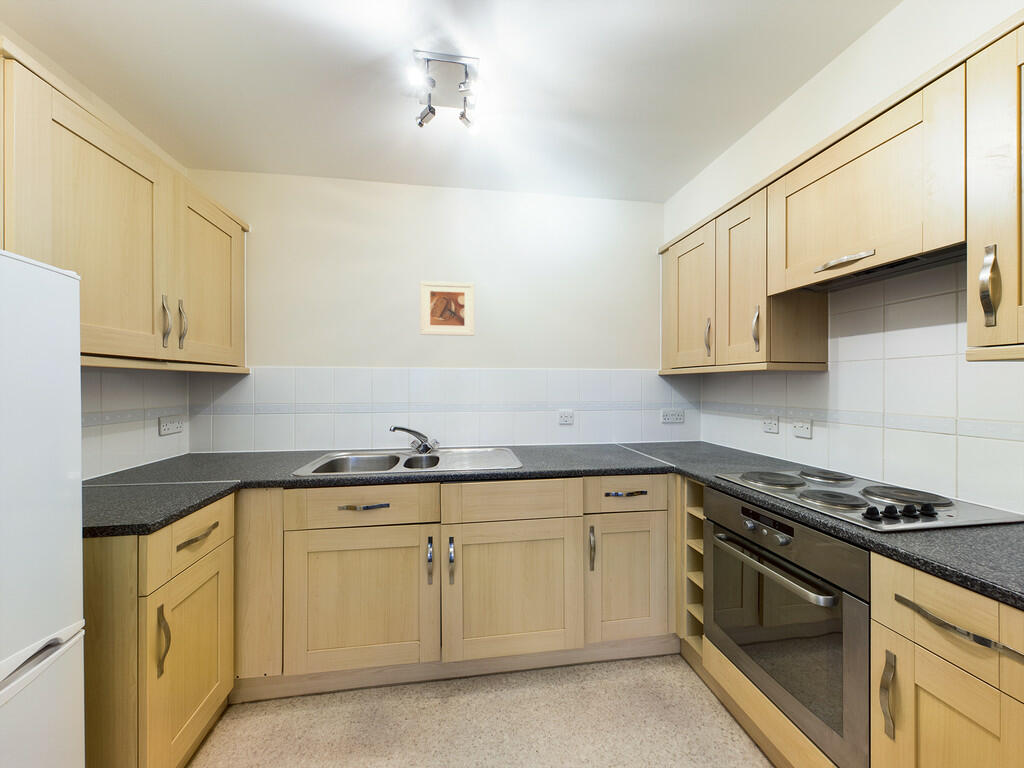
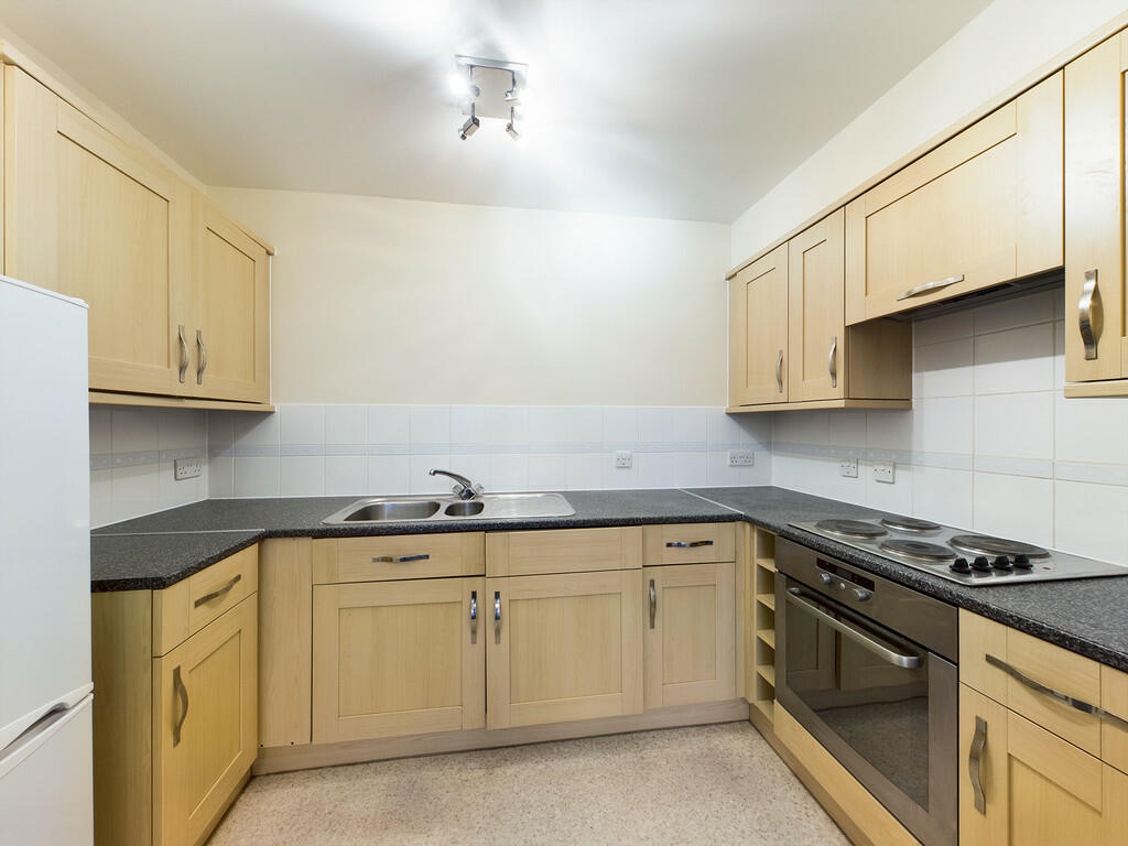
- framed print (447, 308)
